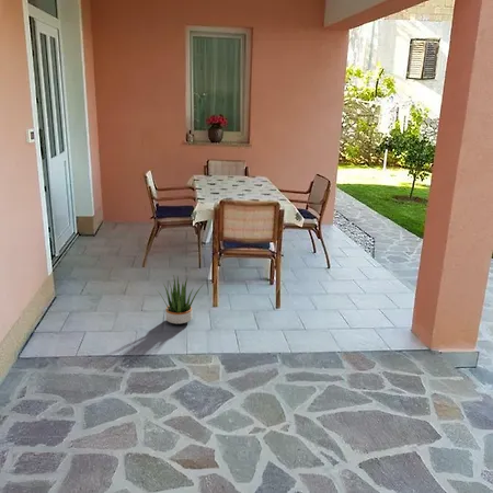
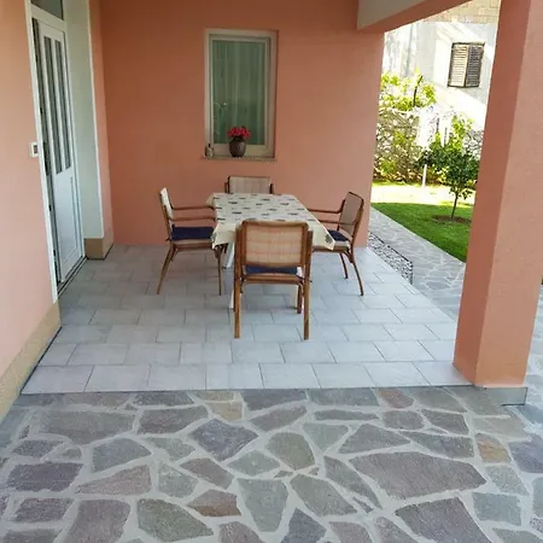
- potted plant (179, 299)
